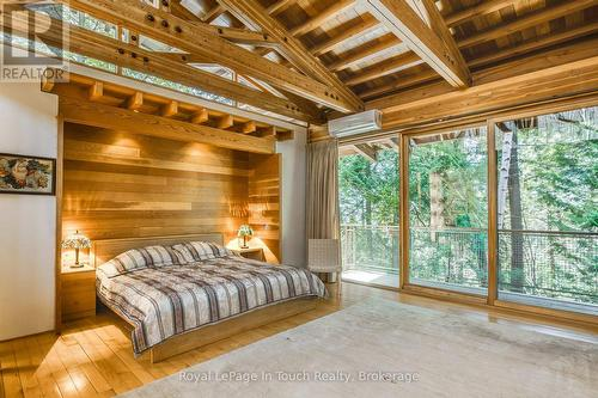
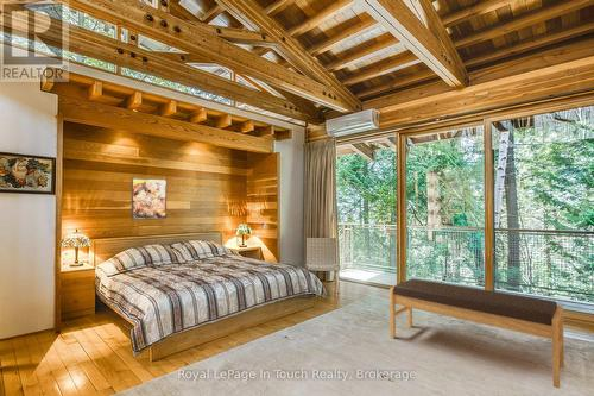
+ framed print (148, 199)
+ bench (468, 320)
